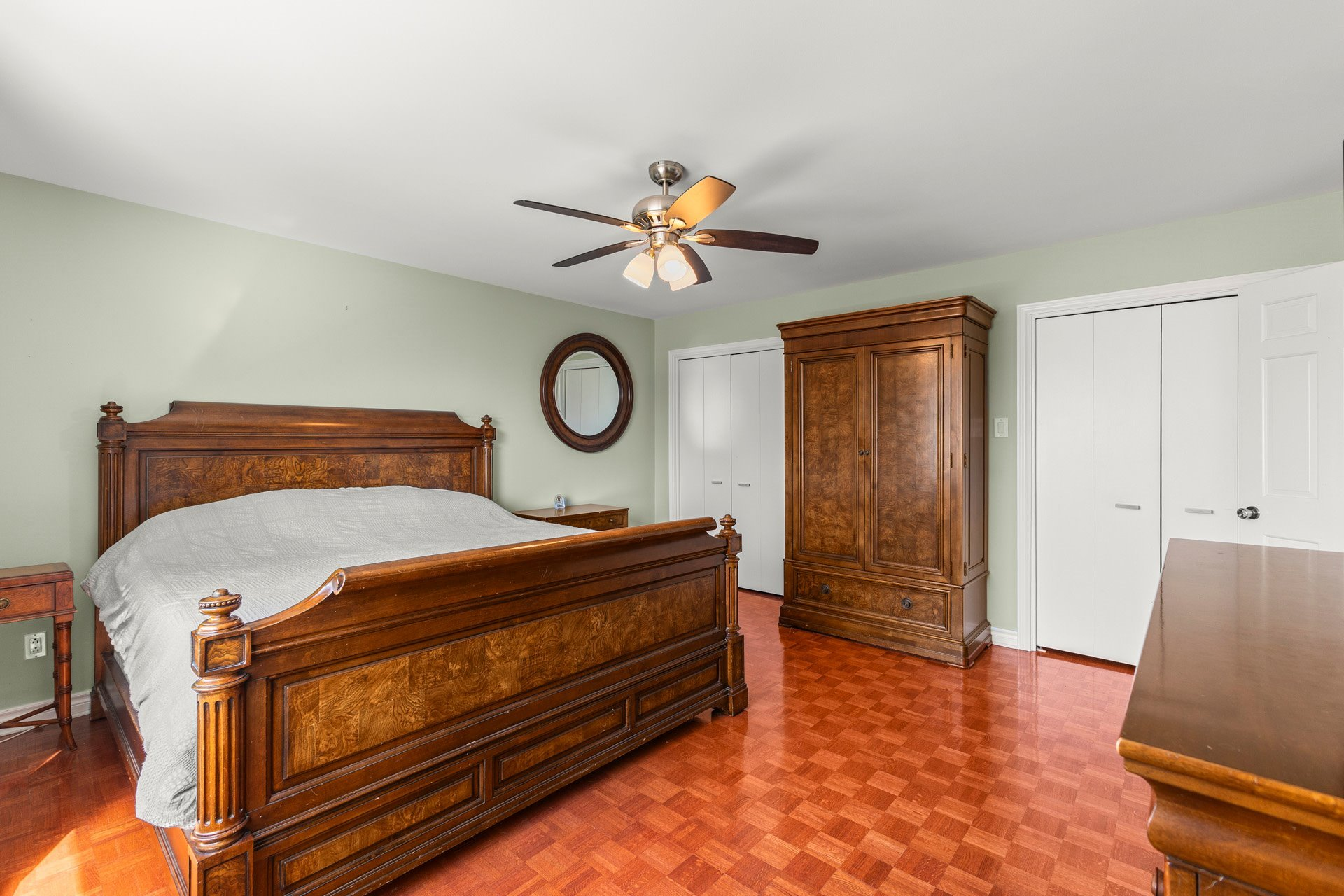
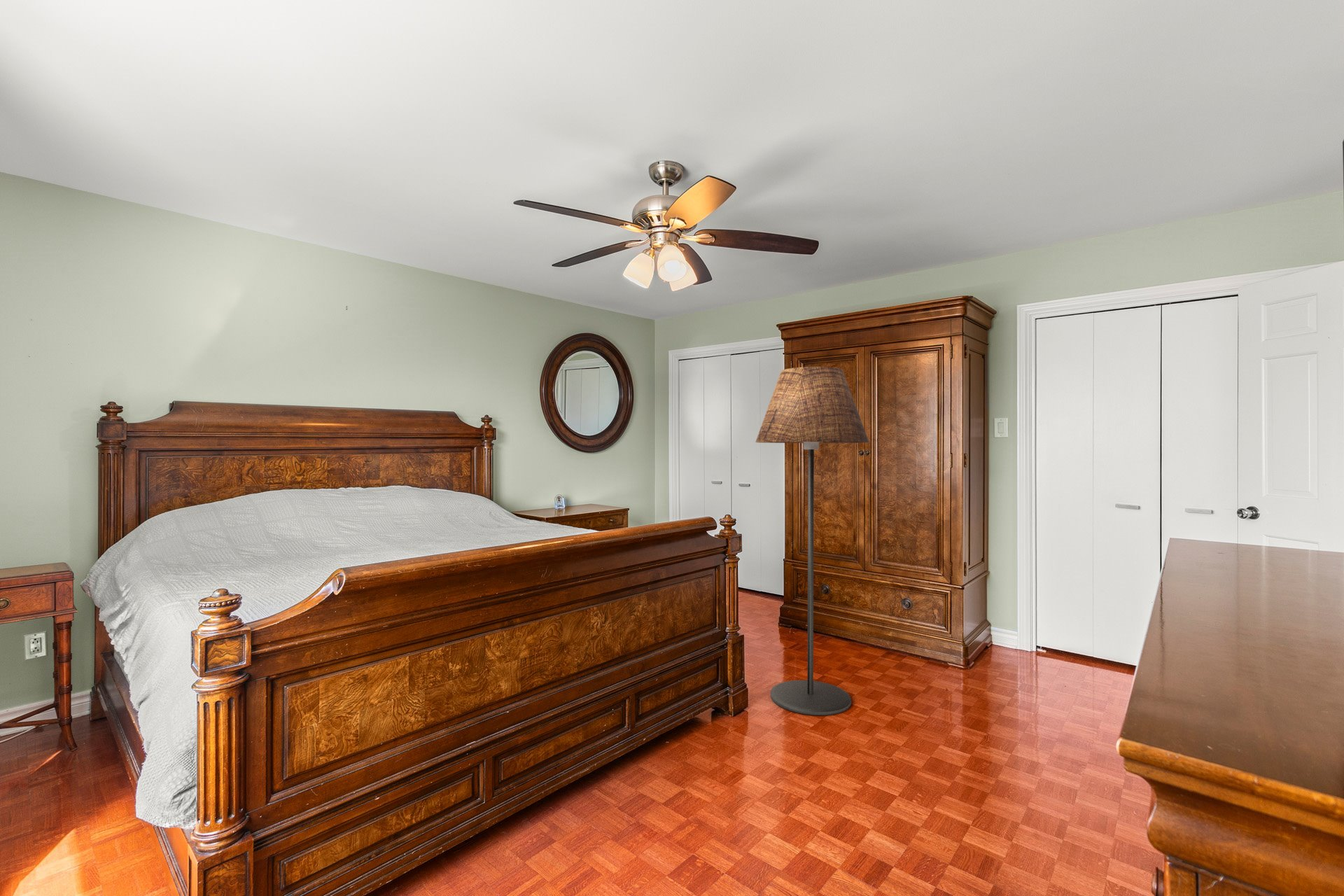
+ floor lamp (811, 534)
